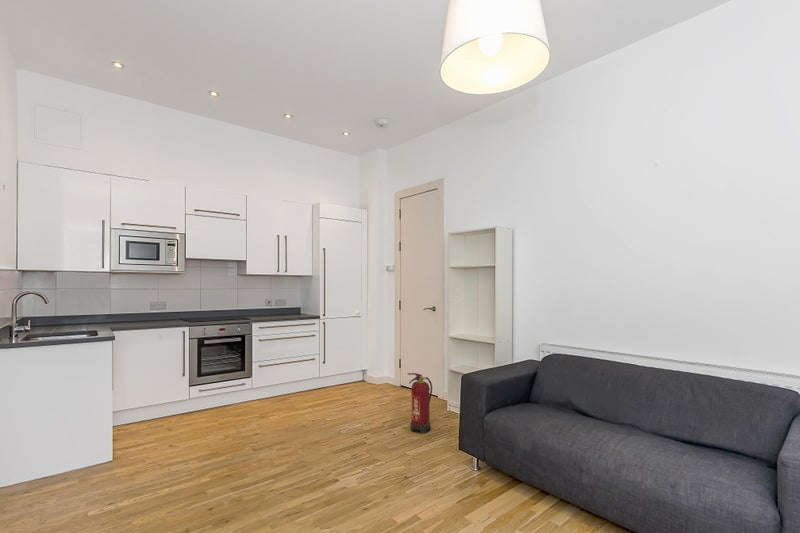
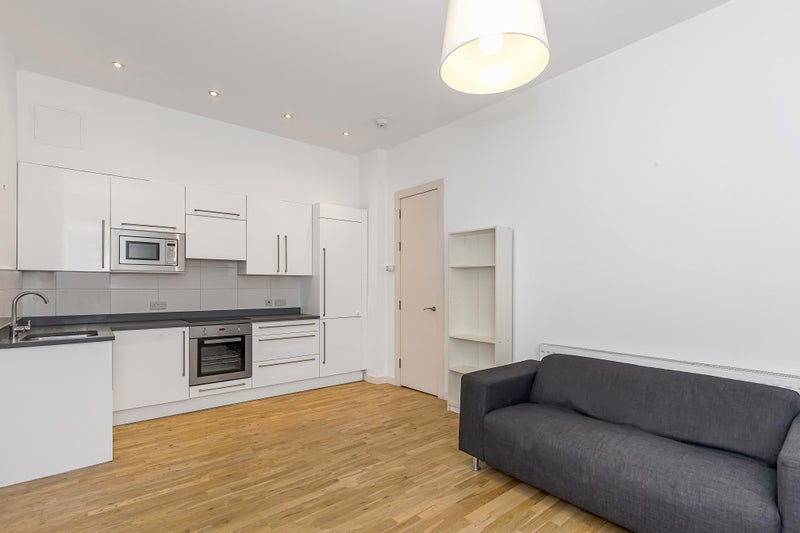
- fire extinguisher (421, 400)
